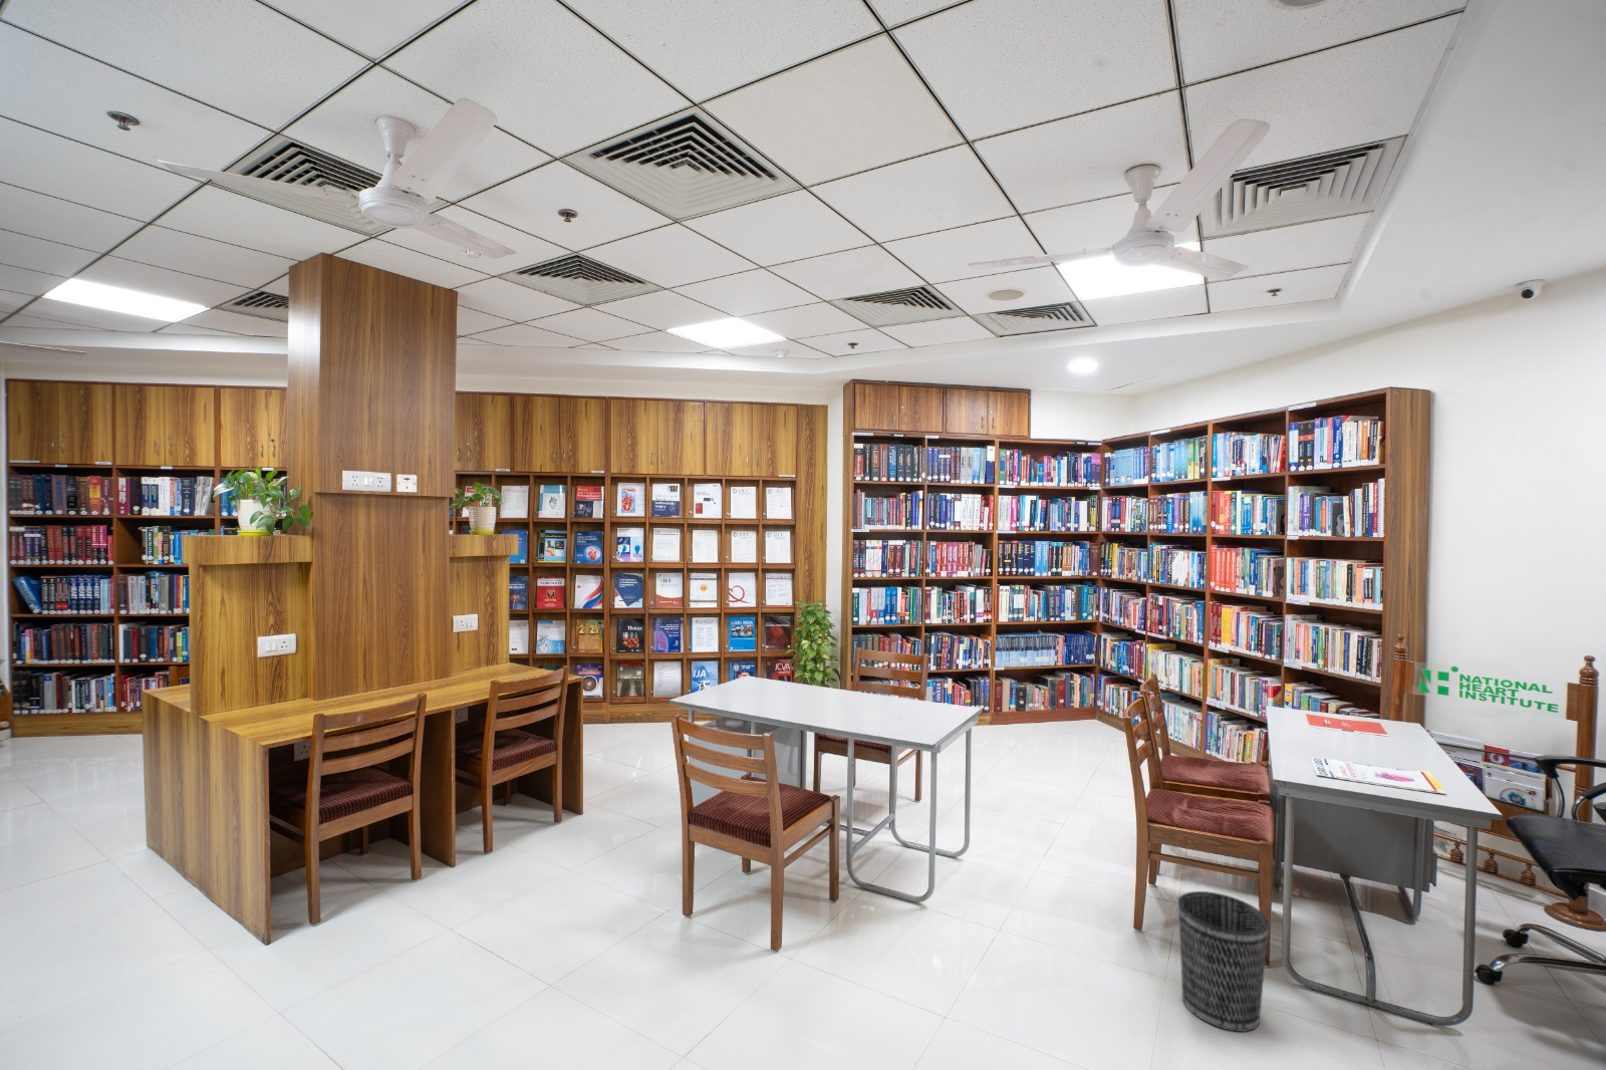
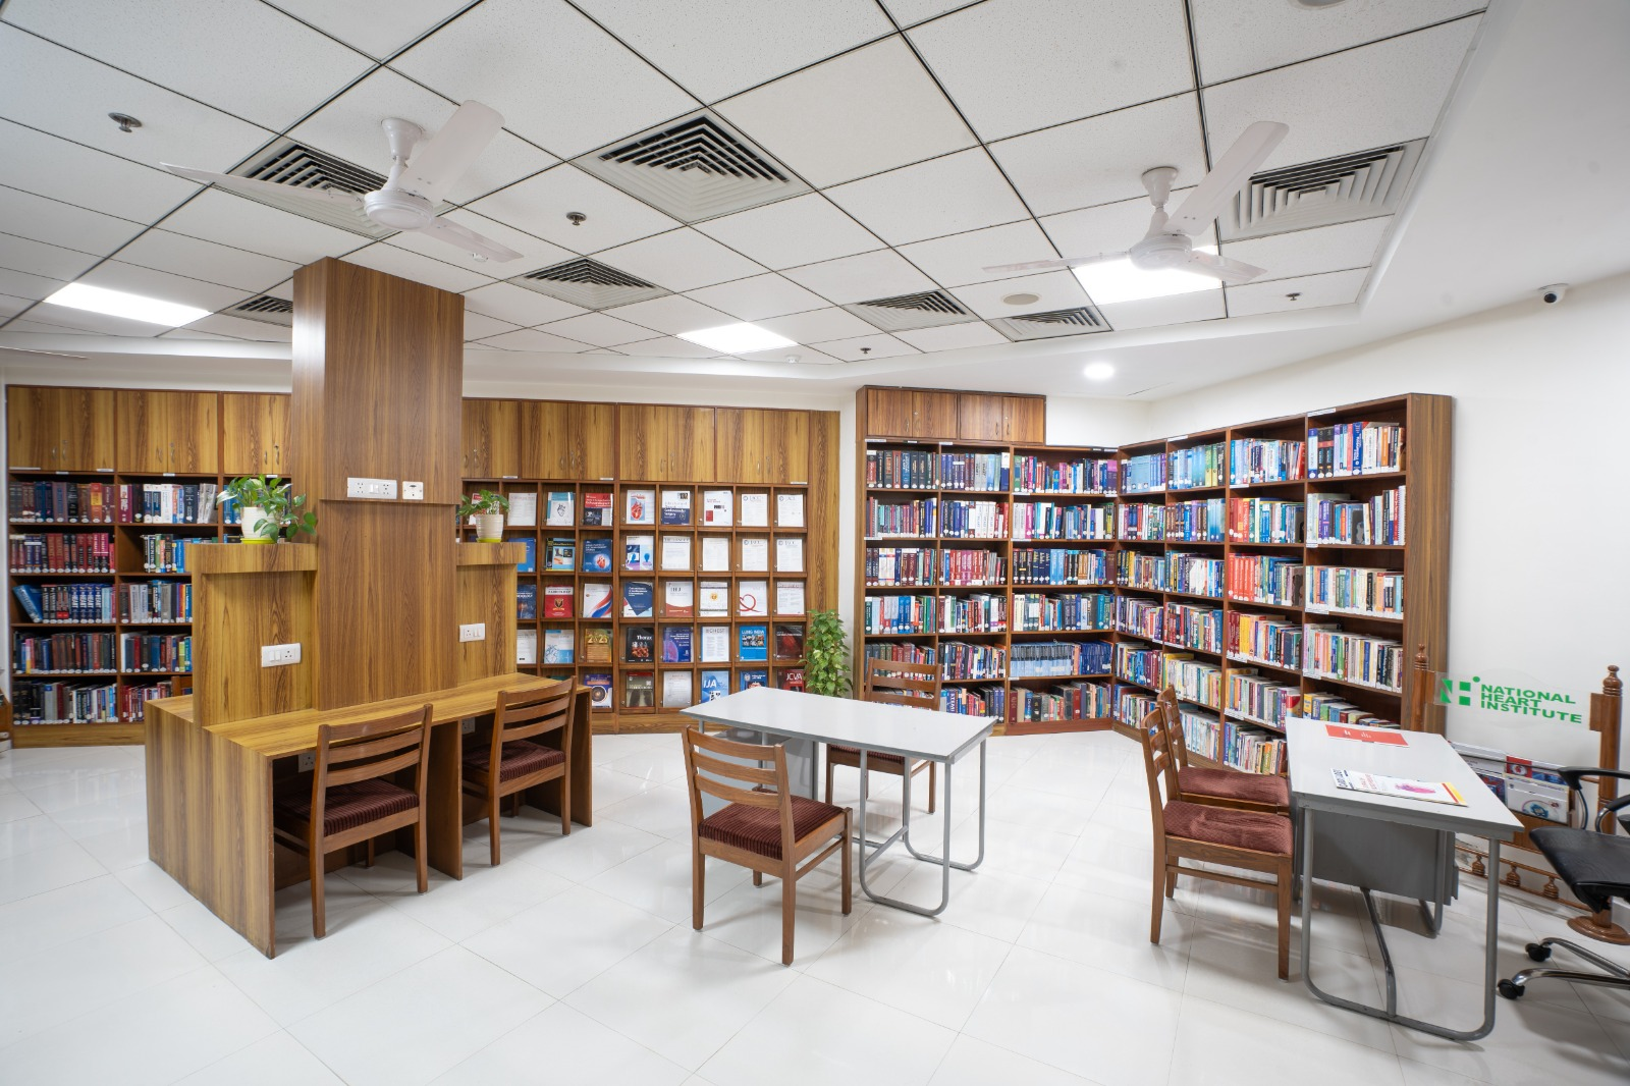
- wastebasket (1220, 960)
